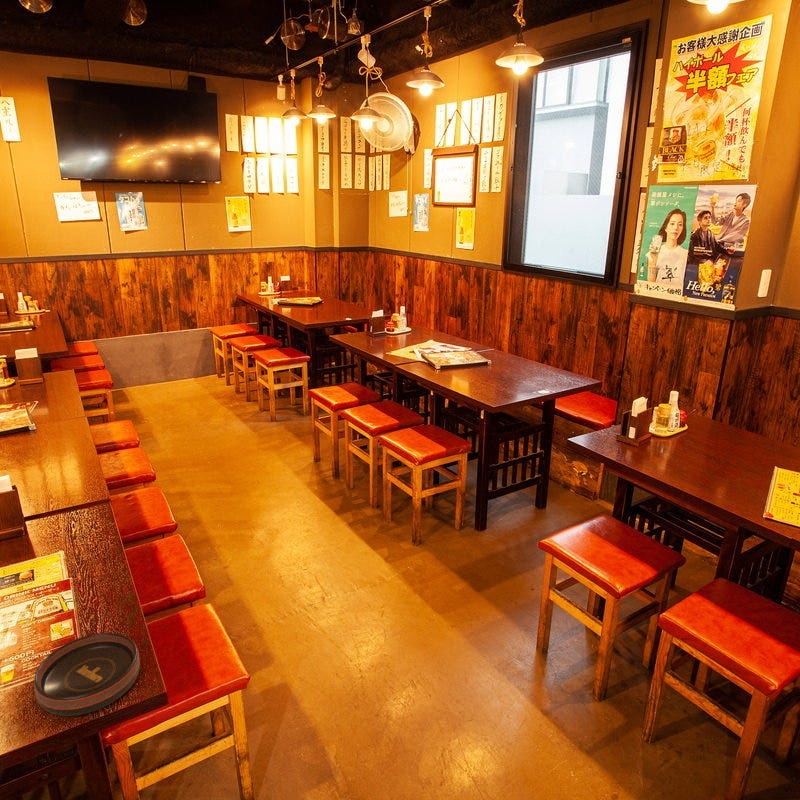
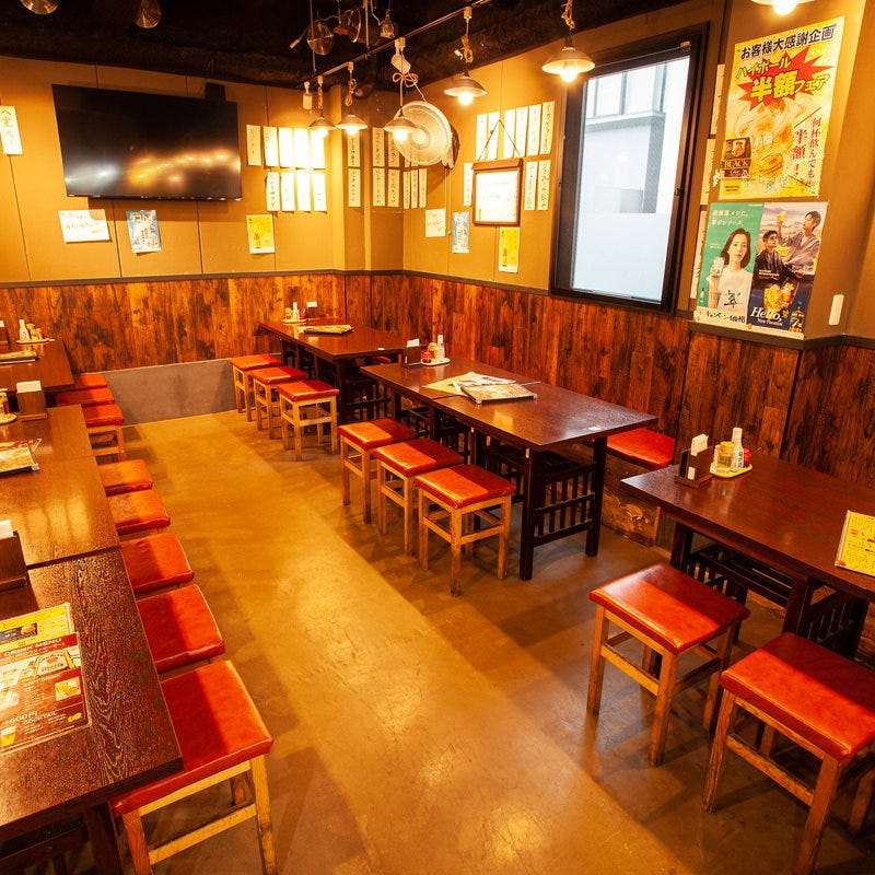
- ashtray (88, 672)
